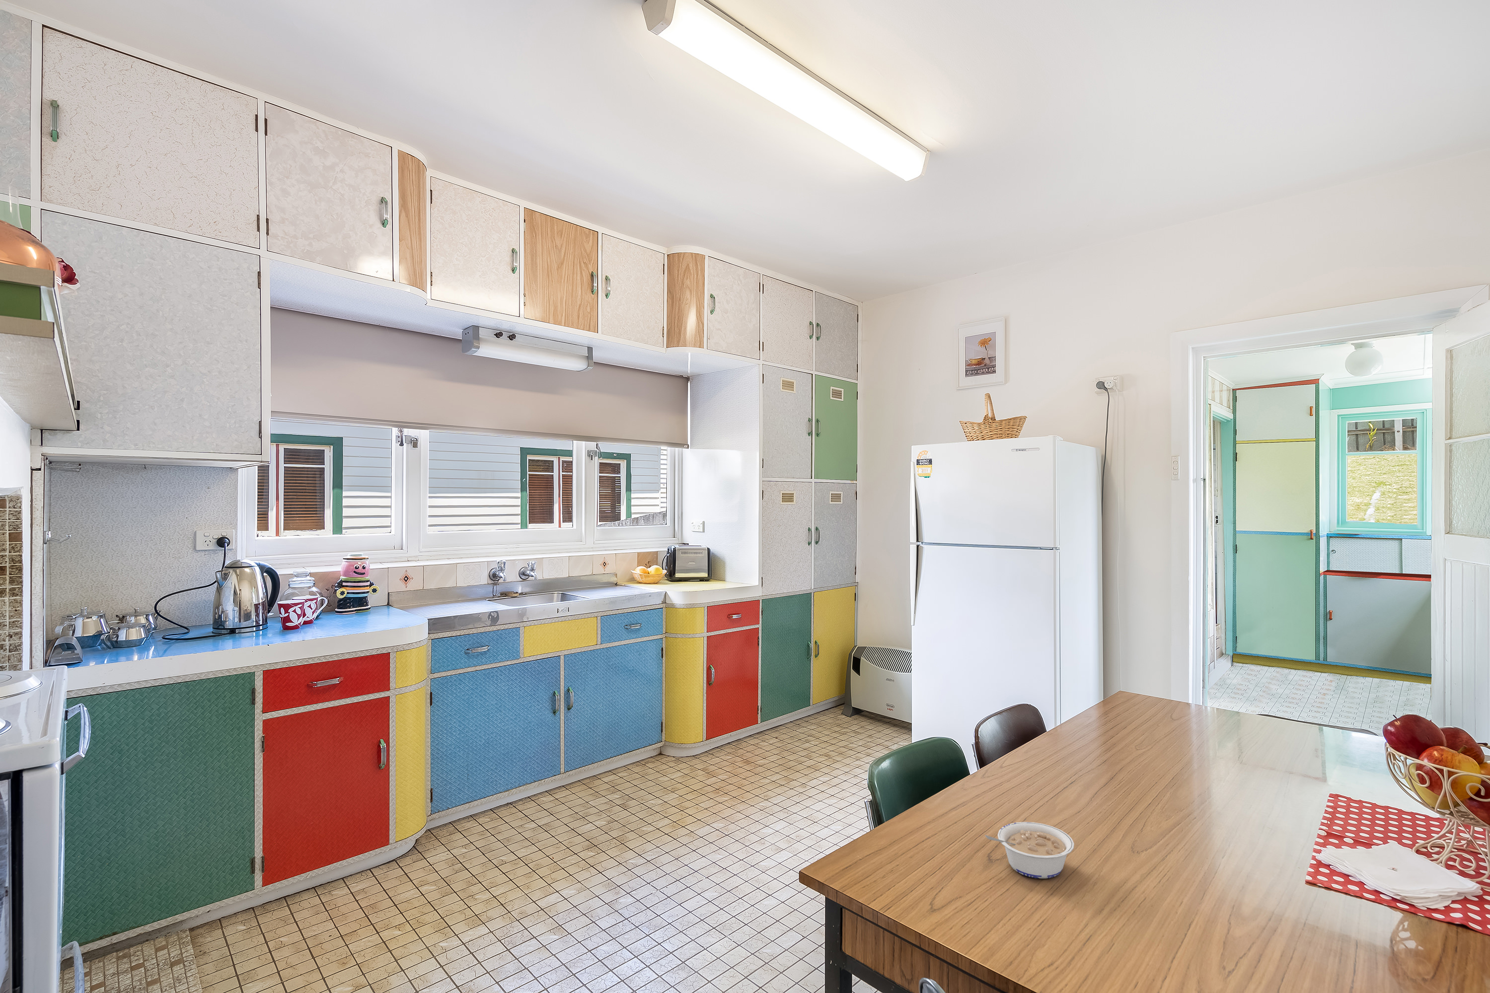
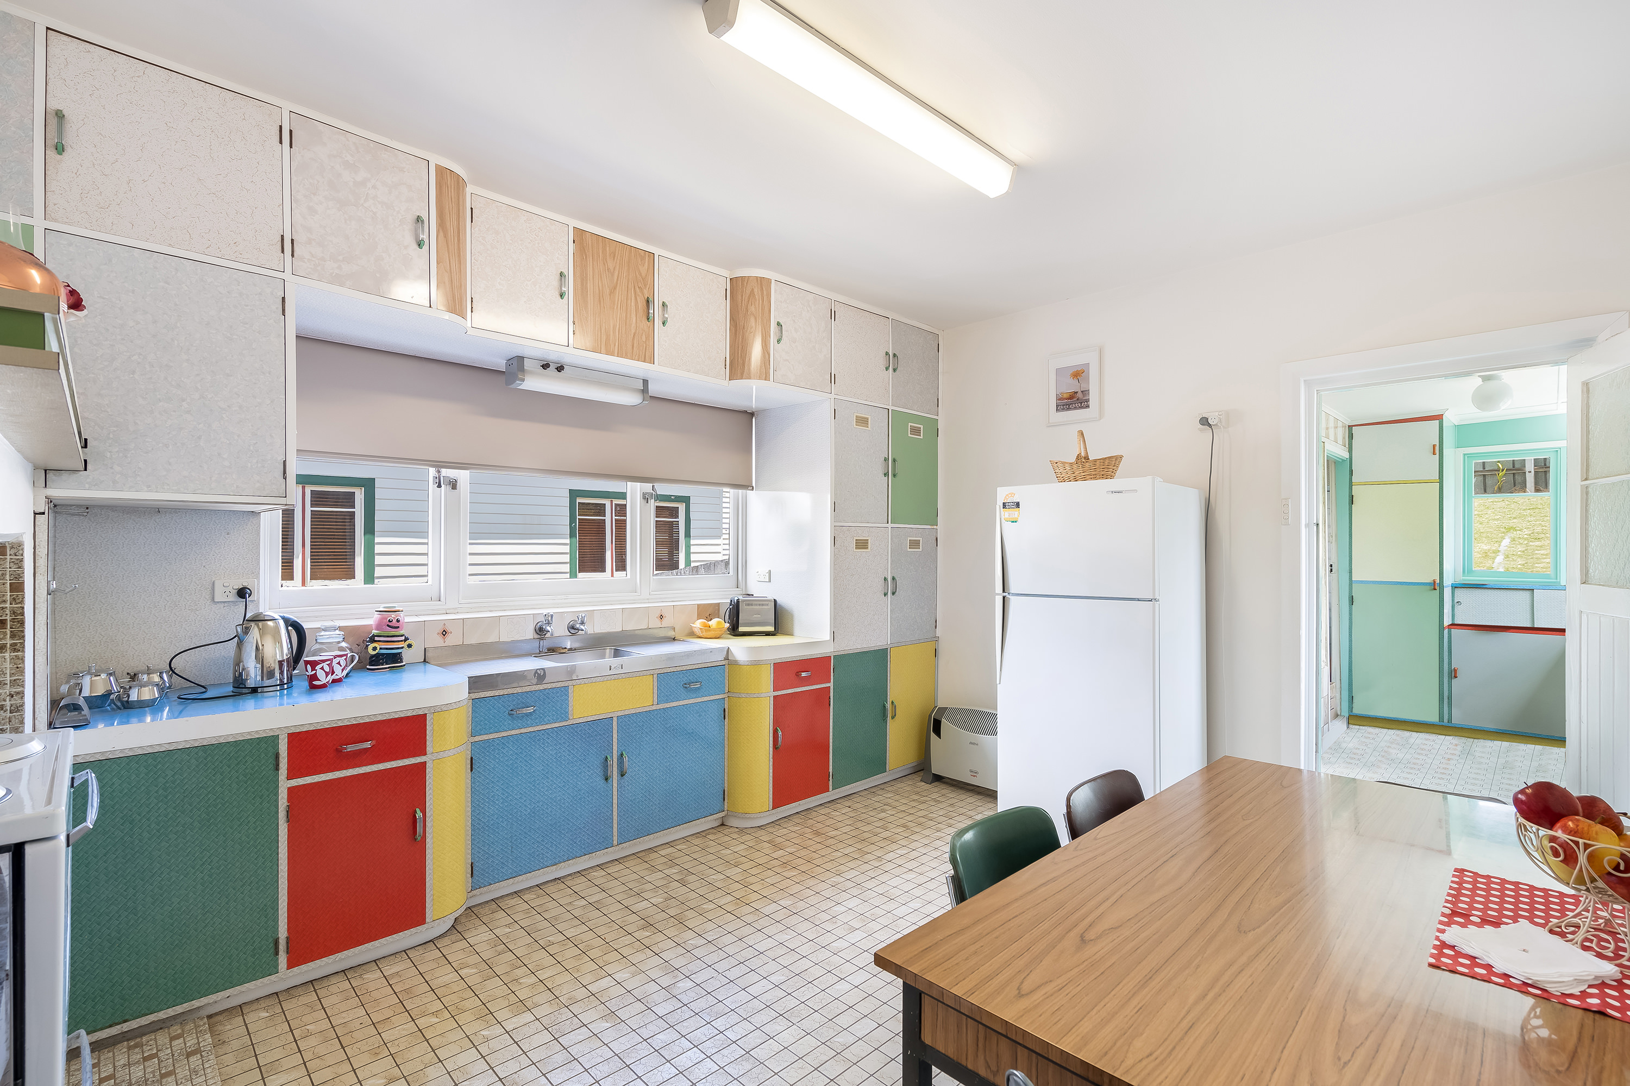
- legume (1033, 850)
